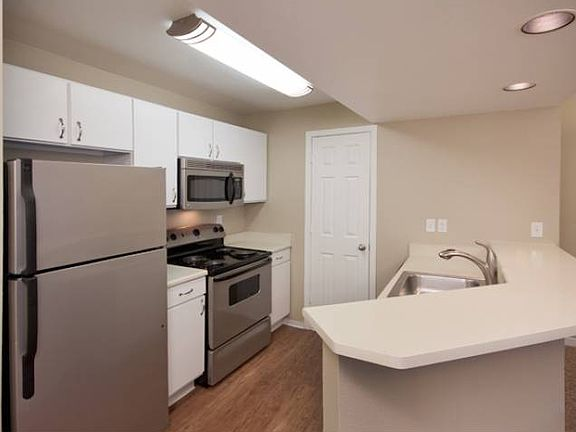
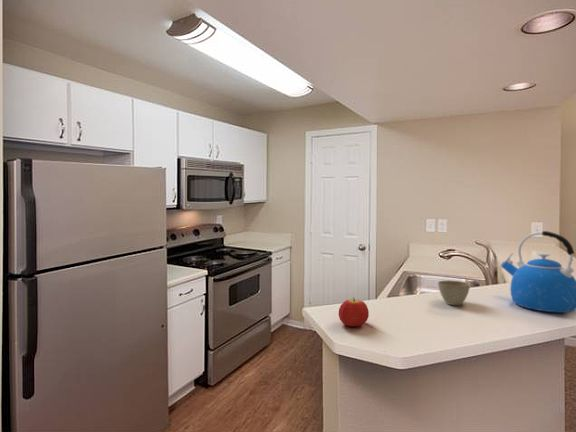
+ flower pot (453, 293)
+ fruit (353, 311)
+ kettle (535, 267)
